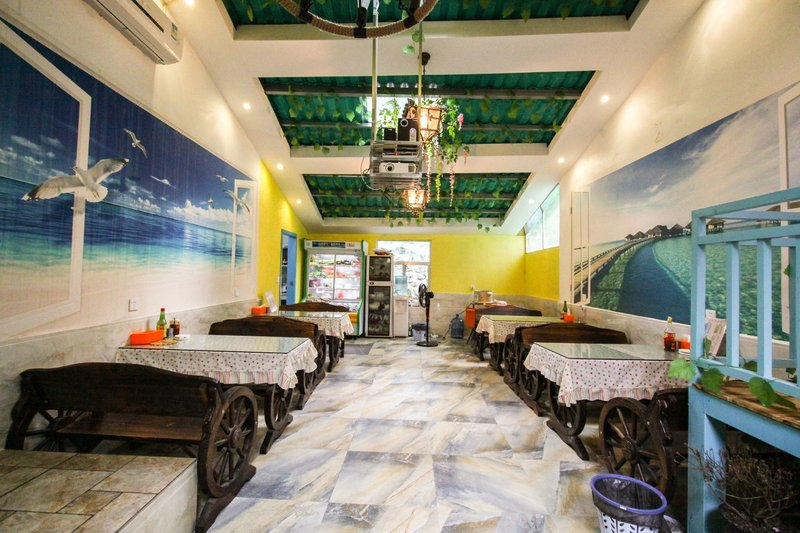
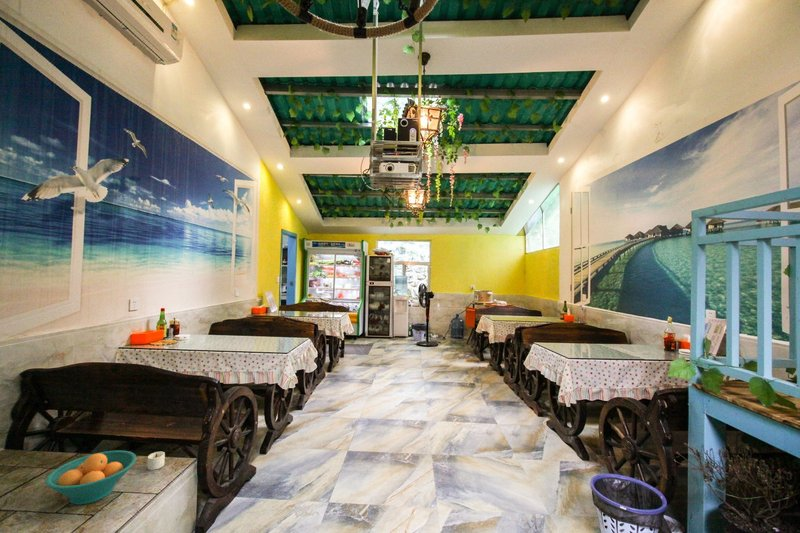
+ fruit bowl (93, 474)
+ candle (159, 458)
